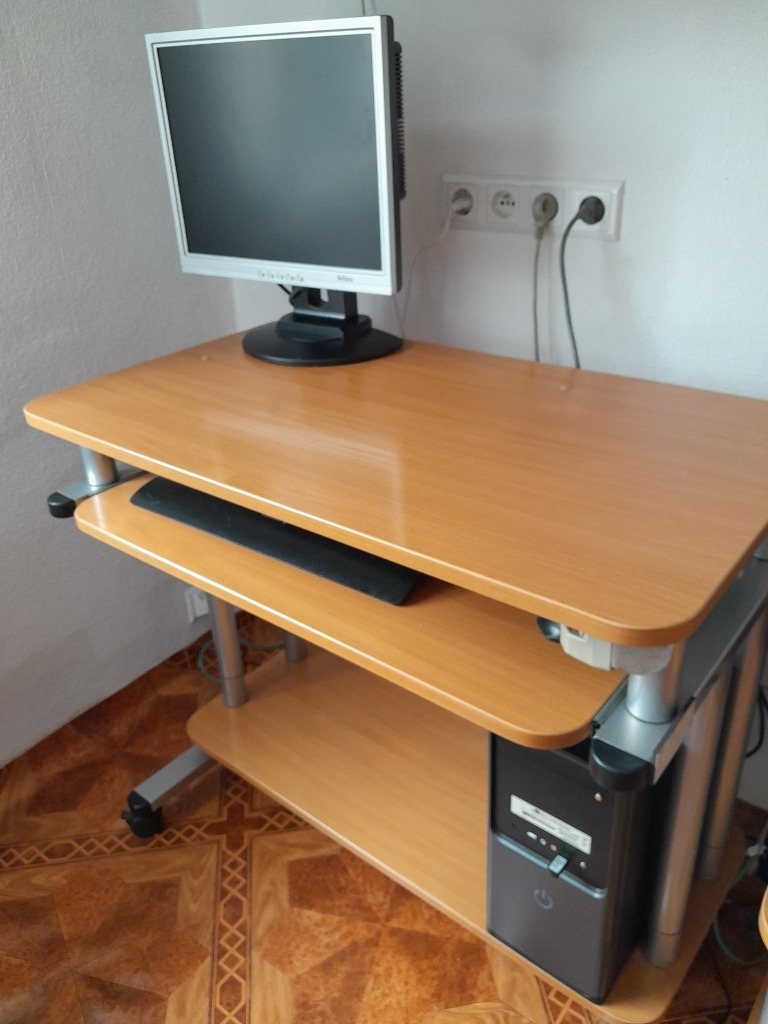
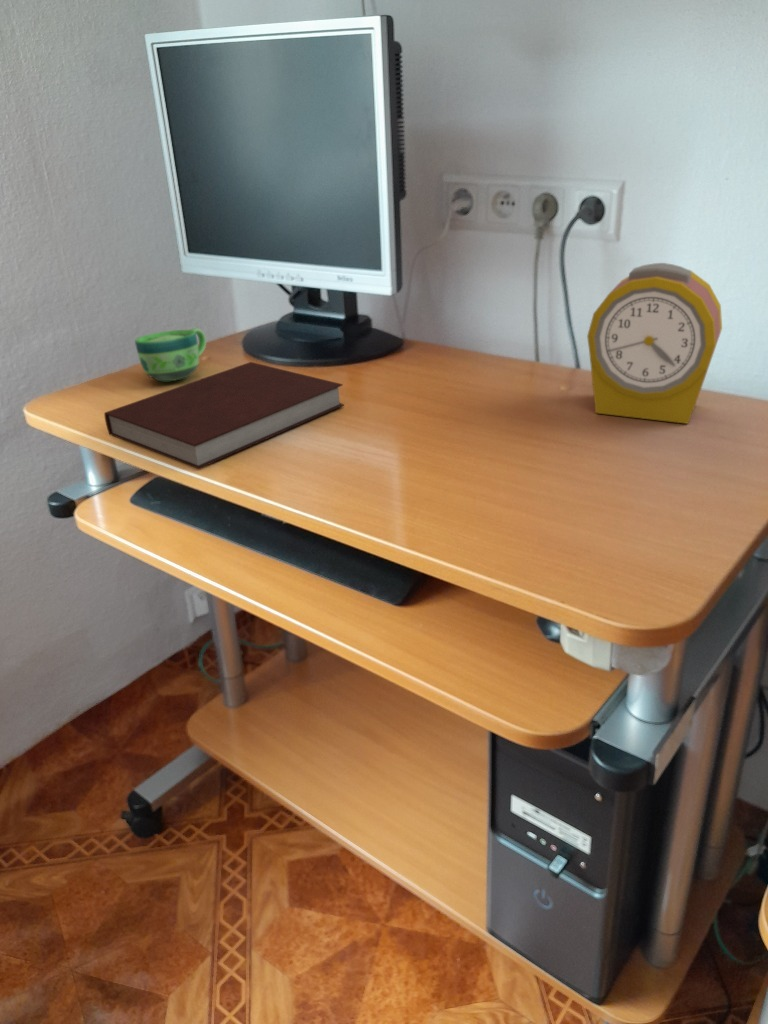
+ cup (174, 353)
+ notebook (227, 408)
+ alarm clock (653, 339)
